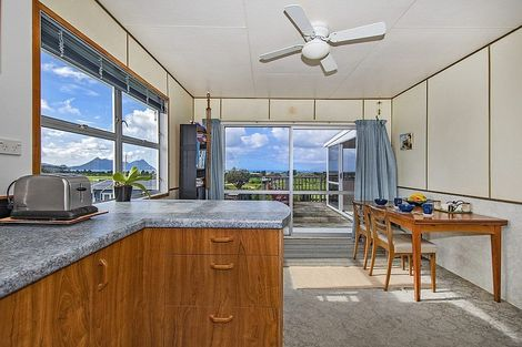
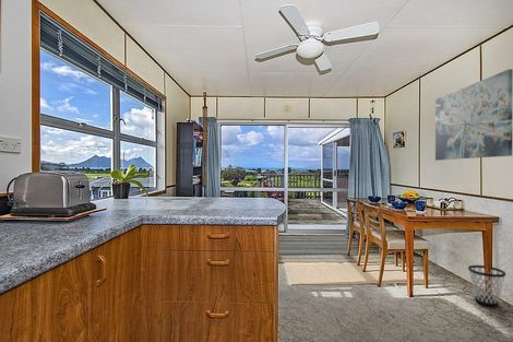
+ wall art (466, 122)
+ wastebasket (486, 285)
